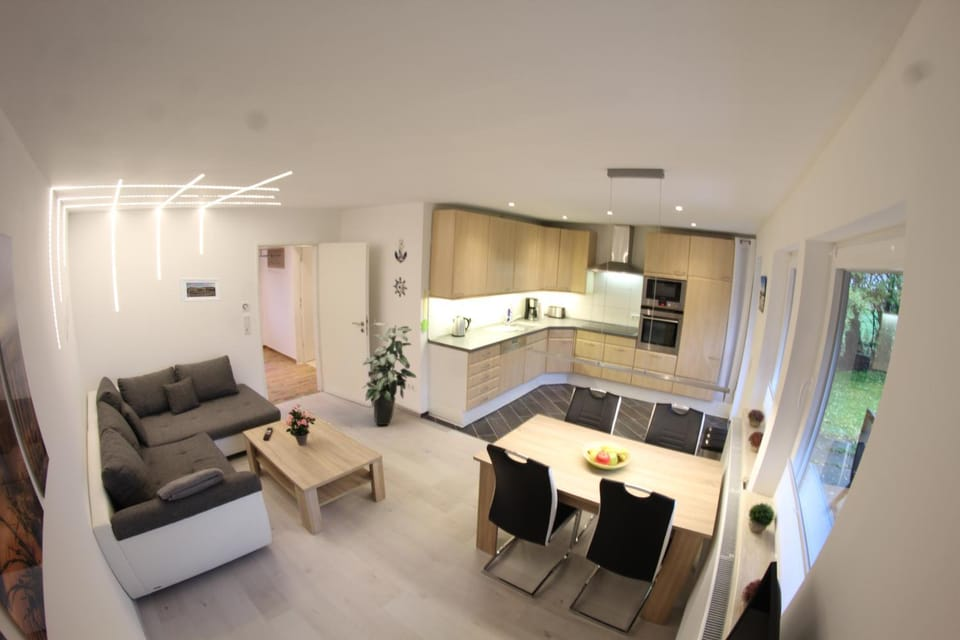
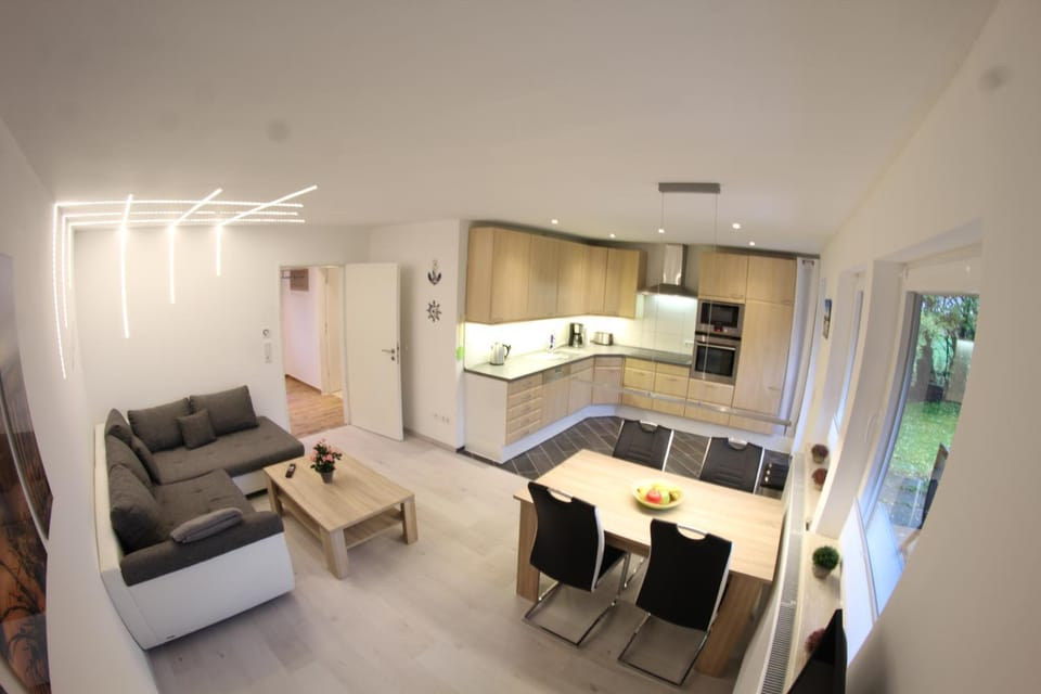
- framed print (201, 289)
- indoor plant (386, 373)
